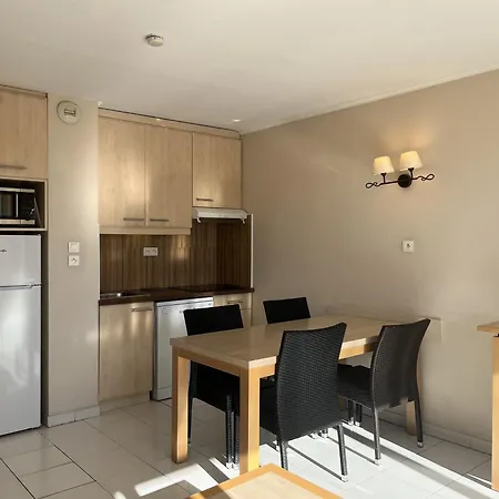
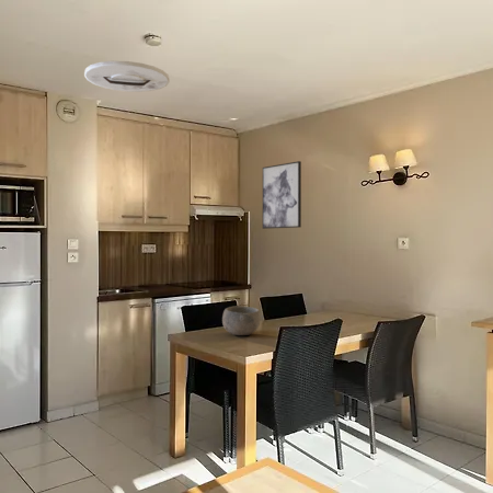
+ ceiling light (127, 78)
+ wall art (280, 196)
+ bowl (241, 321)
